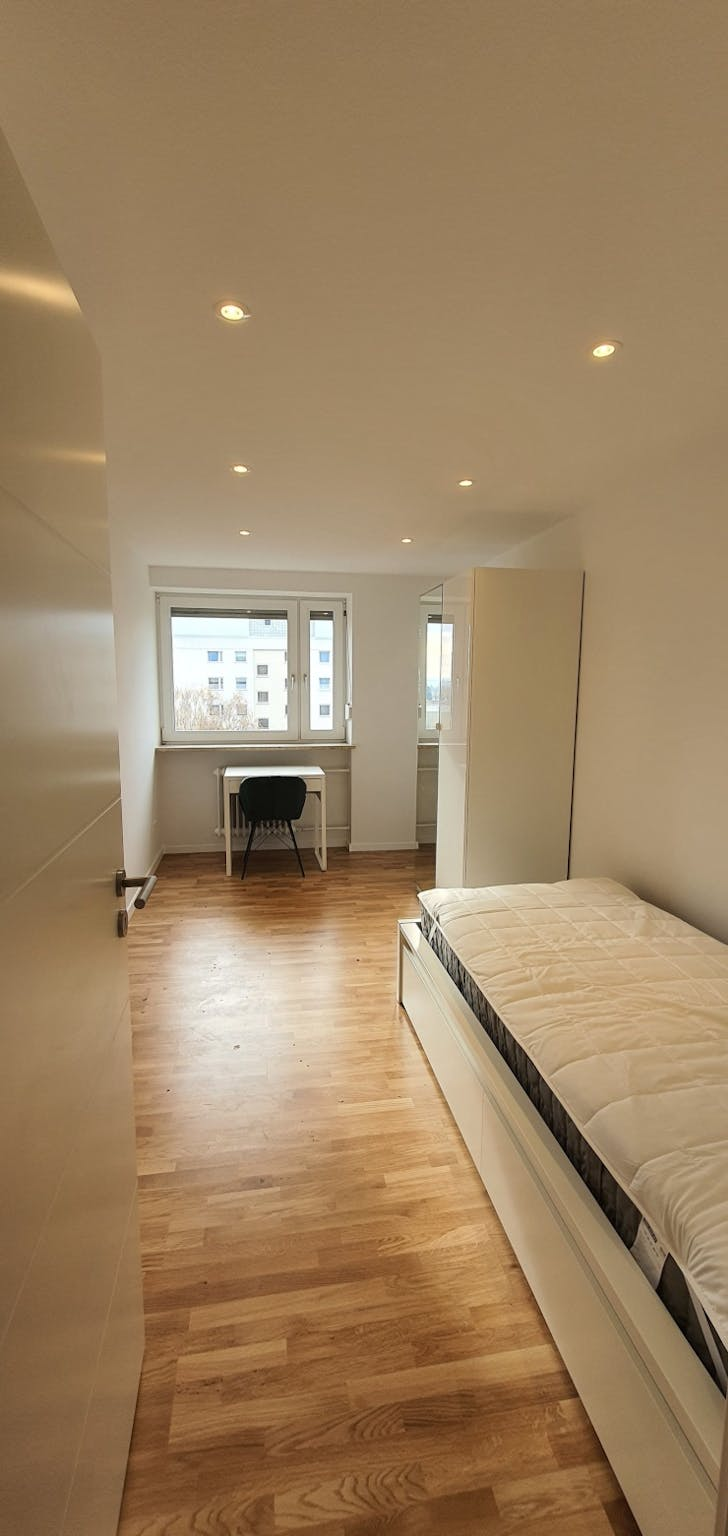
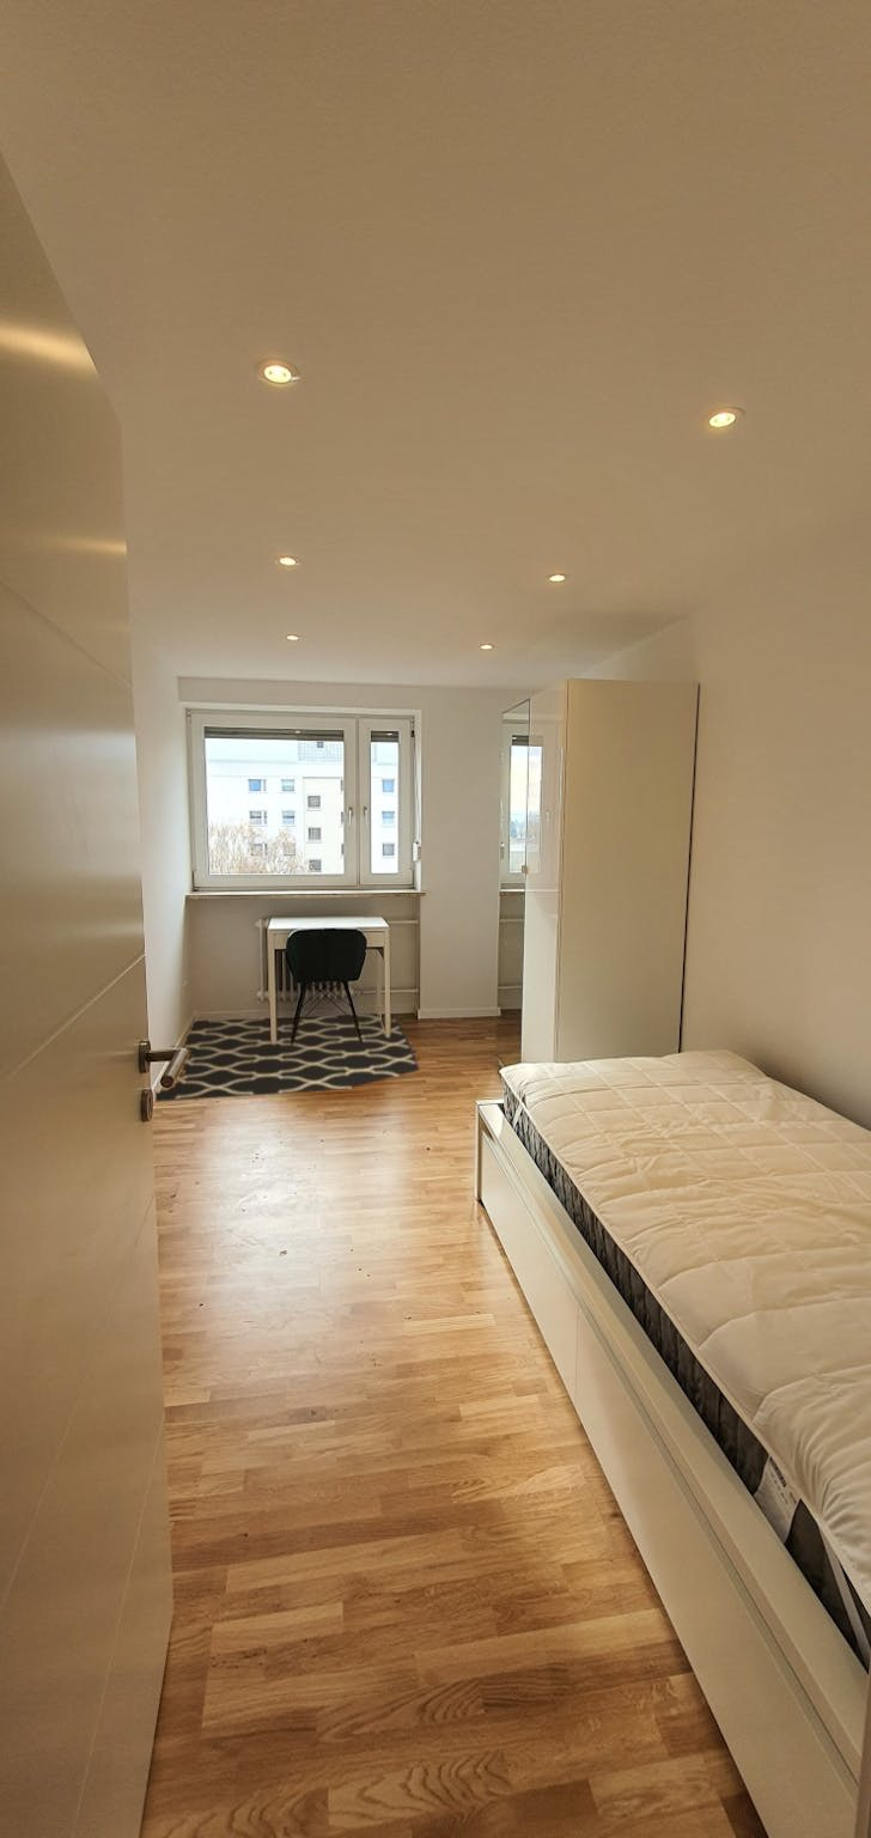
+ rug (227, 1052)
